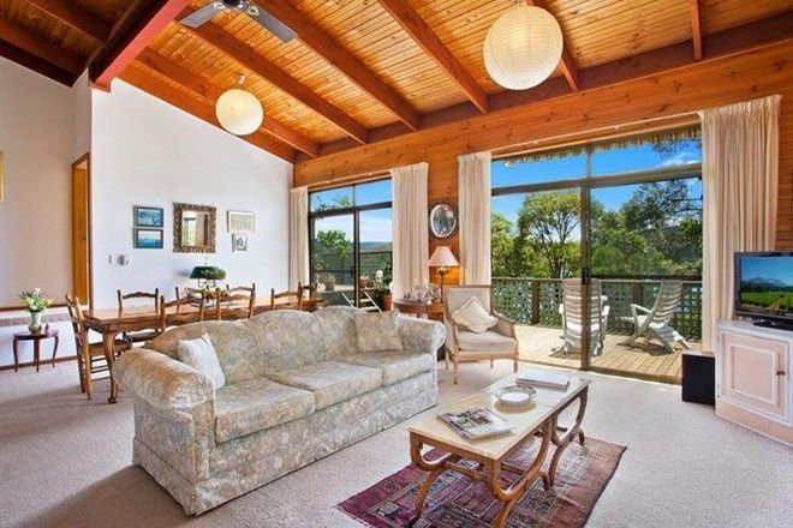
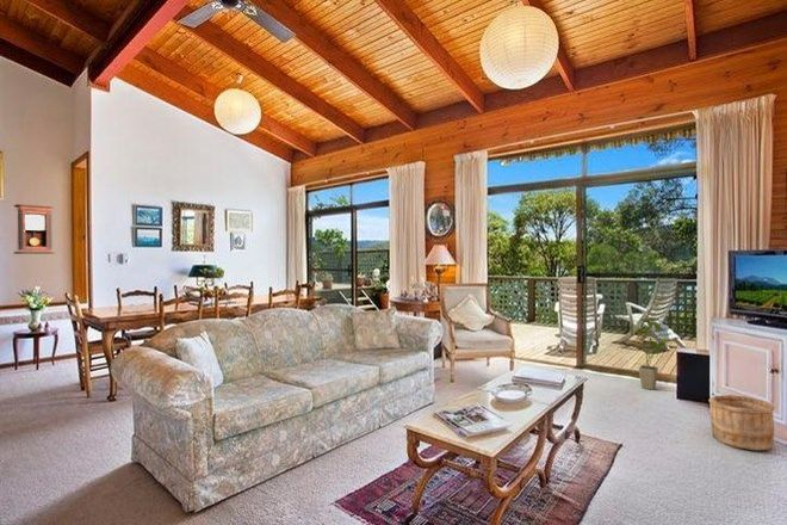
+ pendulum clock (35, 229)
+ wooden bucket (740, 421)
+ house plant (653, 353)
